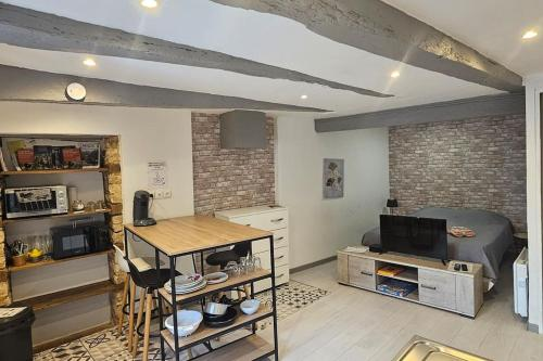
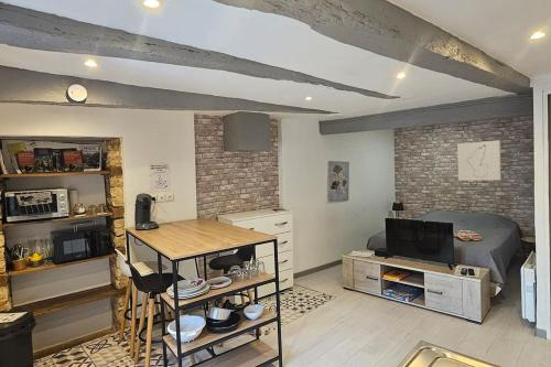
+ wall art (478, 161)
